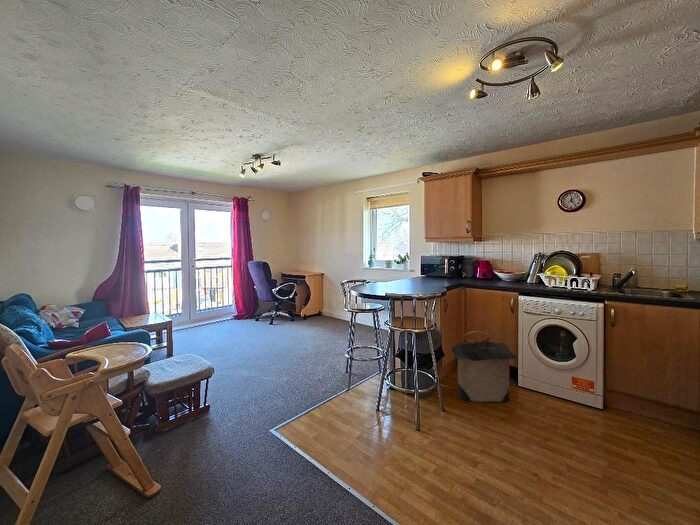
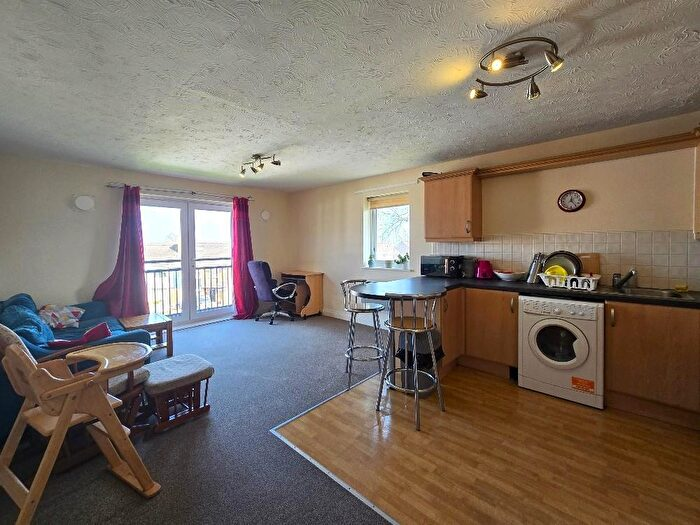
- laundry hamper (483, 362)
